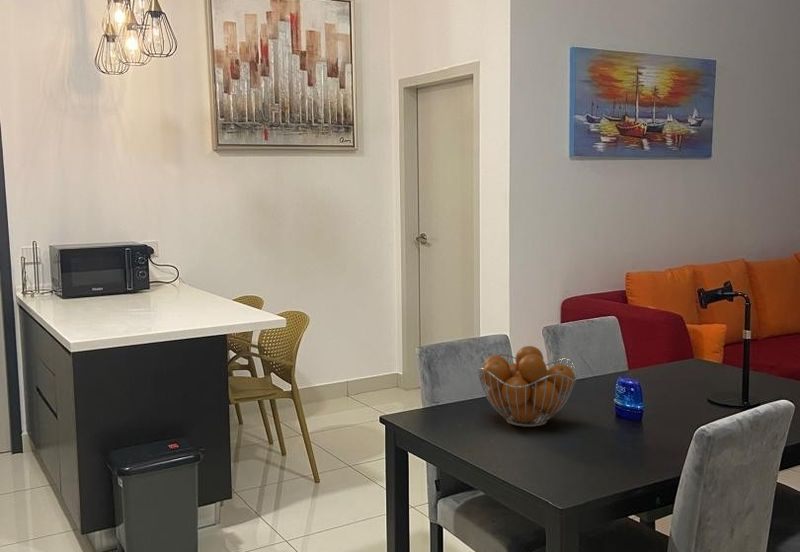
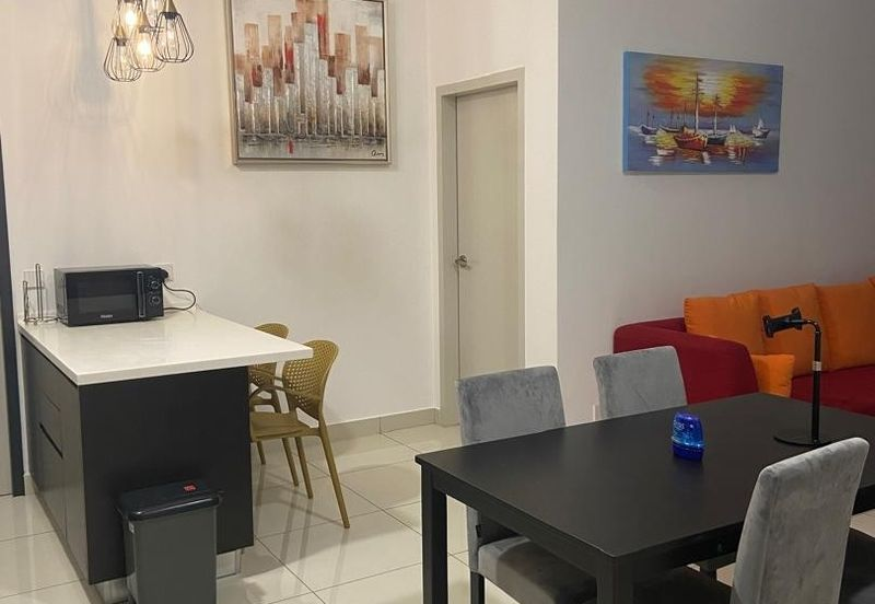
- fruit basket (526, 385)
